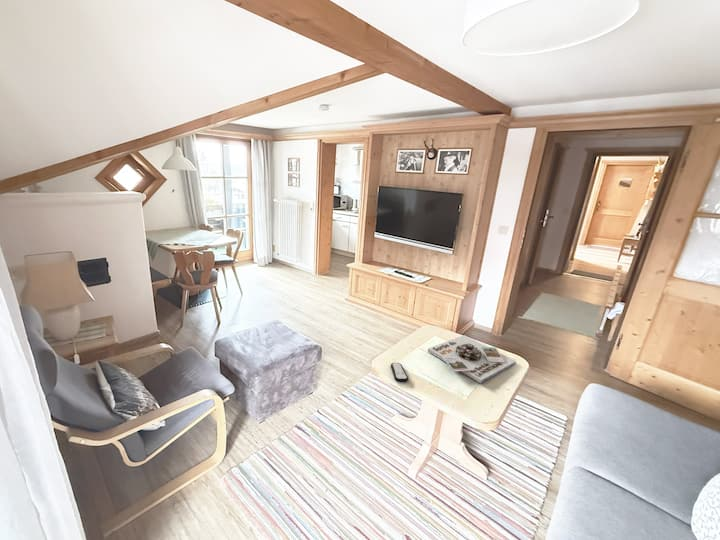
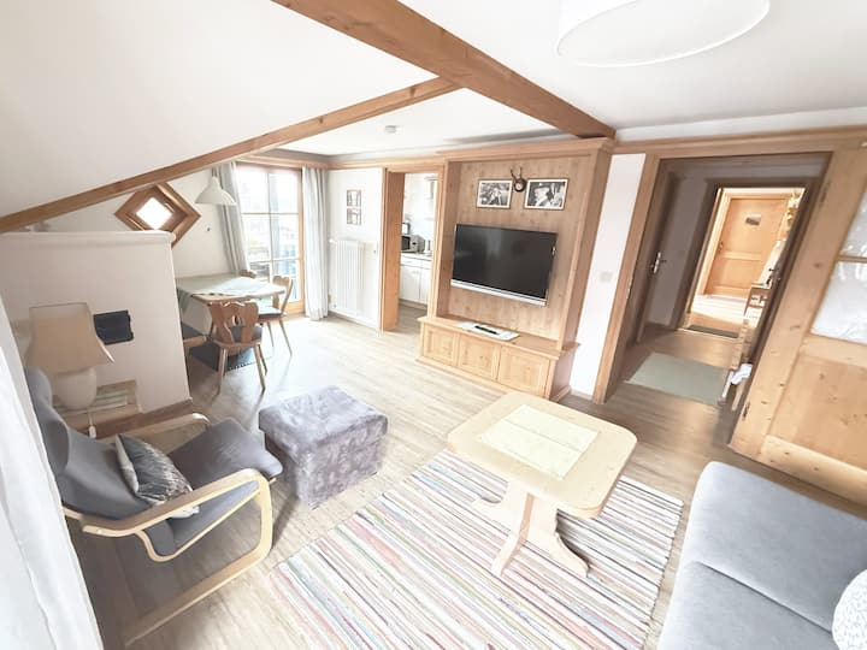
- board game (468, 352)
- remote control (398, 371)
